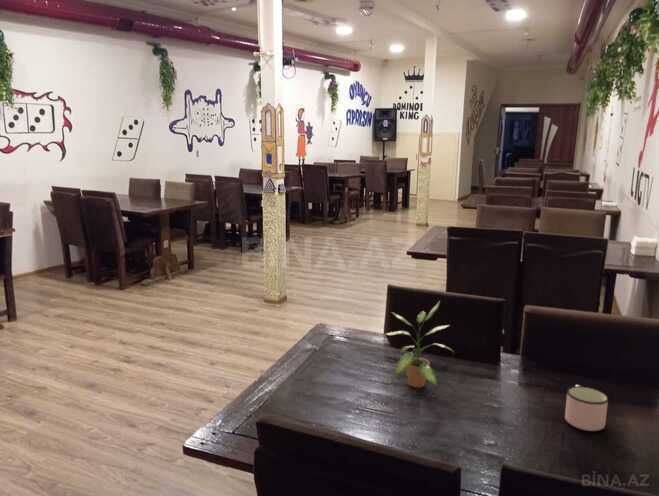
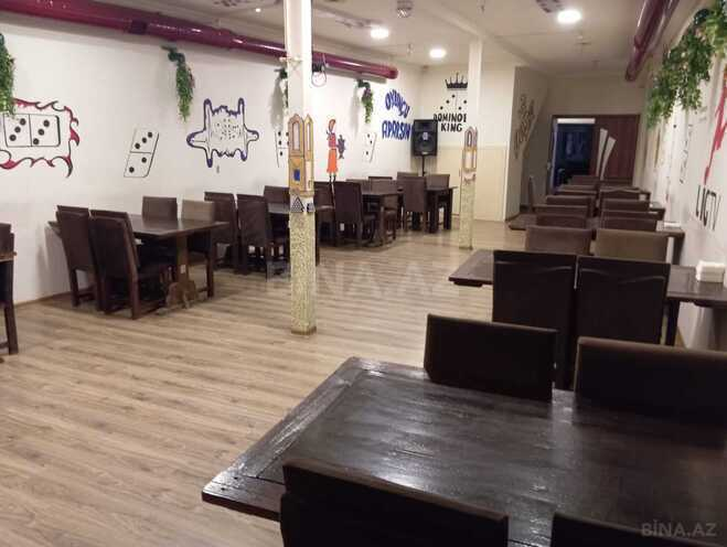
- potted plant (424, 347)
- mug (583, 405)
